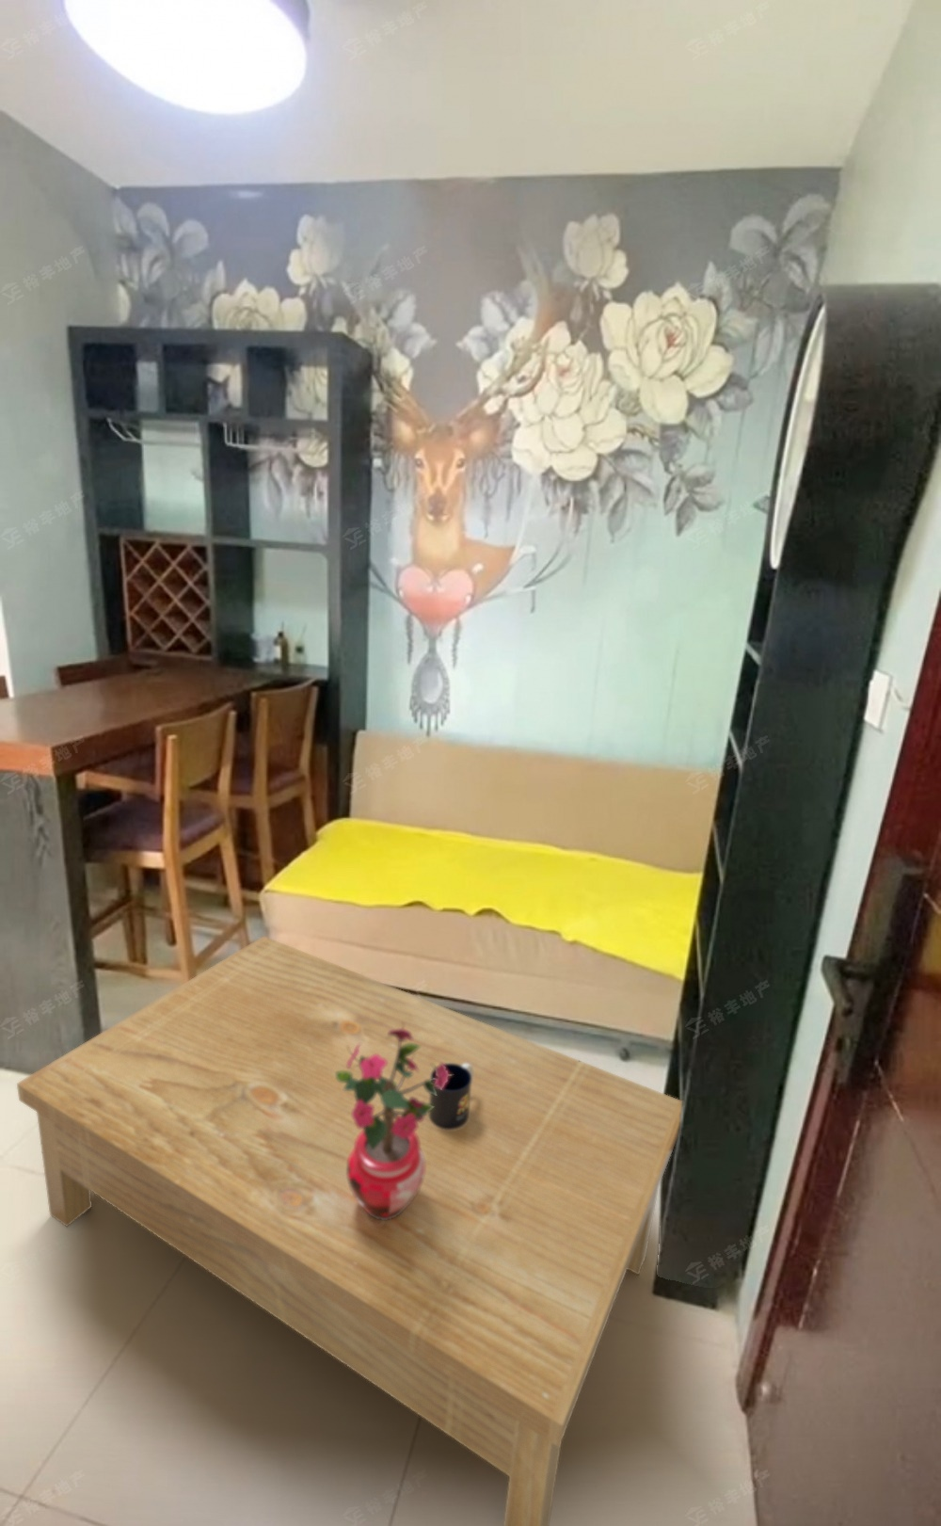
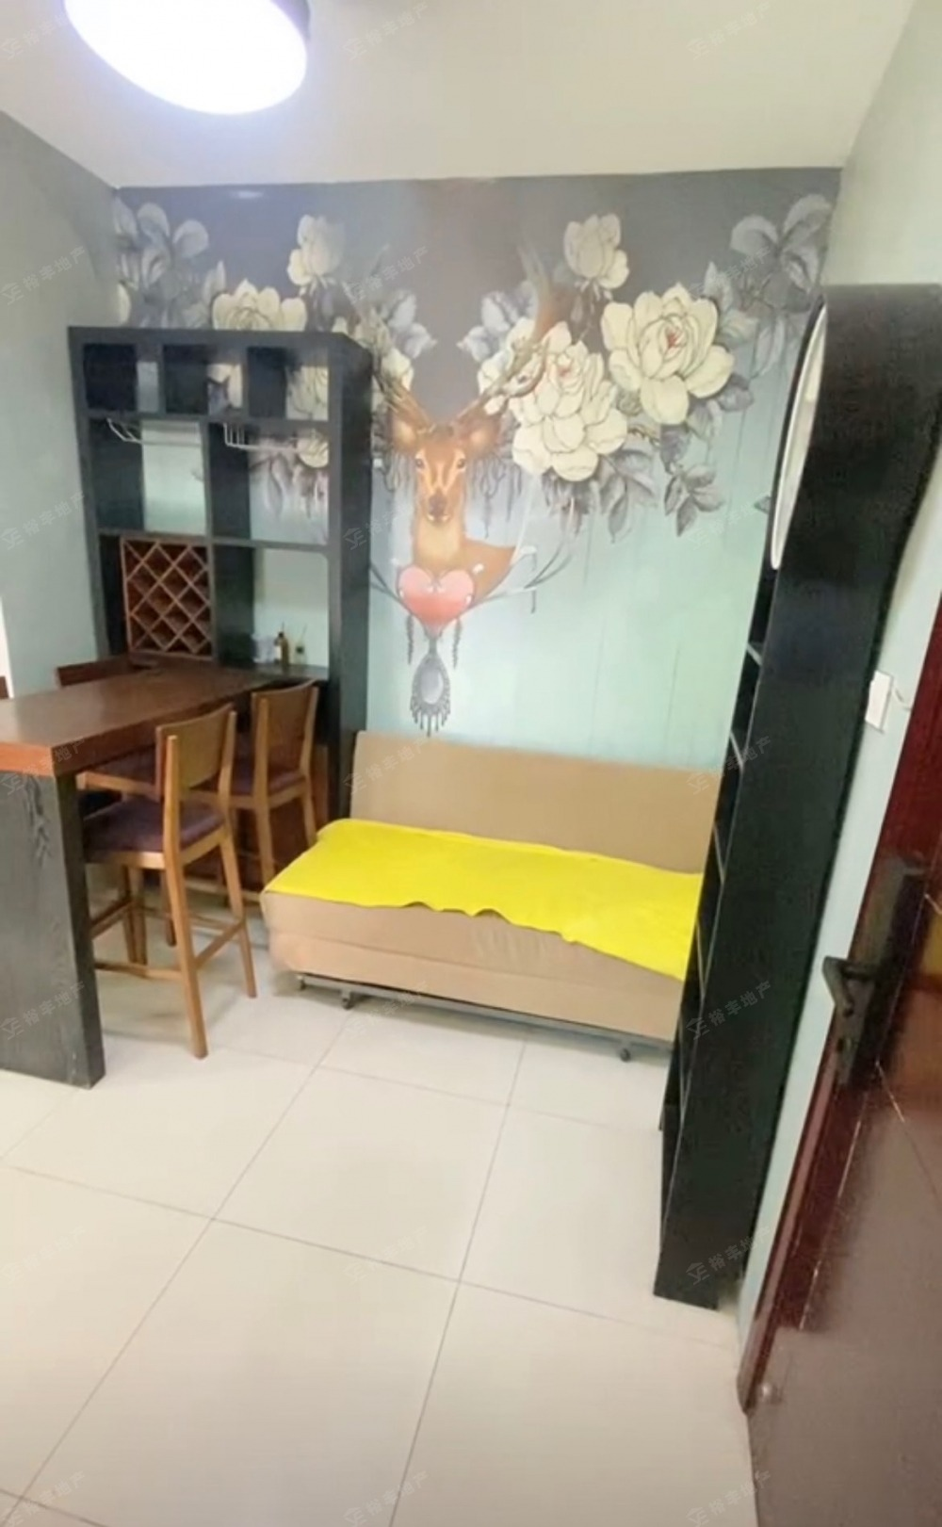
- mug (454, 1089)
- coffee table (349, 1158)
- potted plant (384, 1116)
